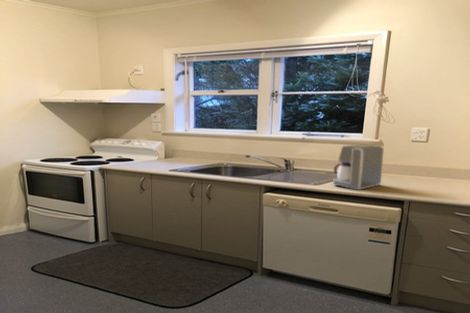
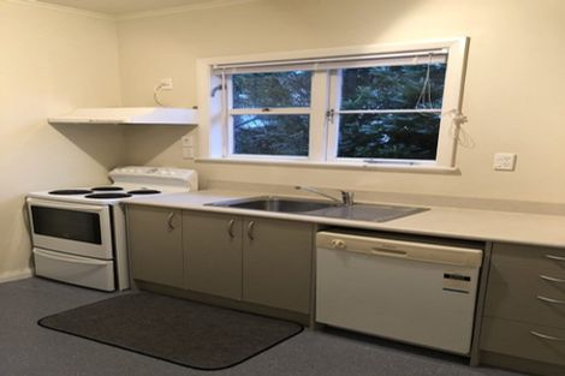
- coffee maker (358, 165)
